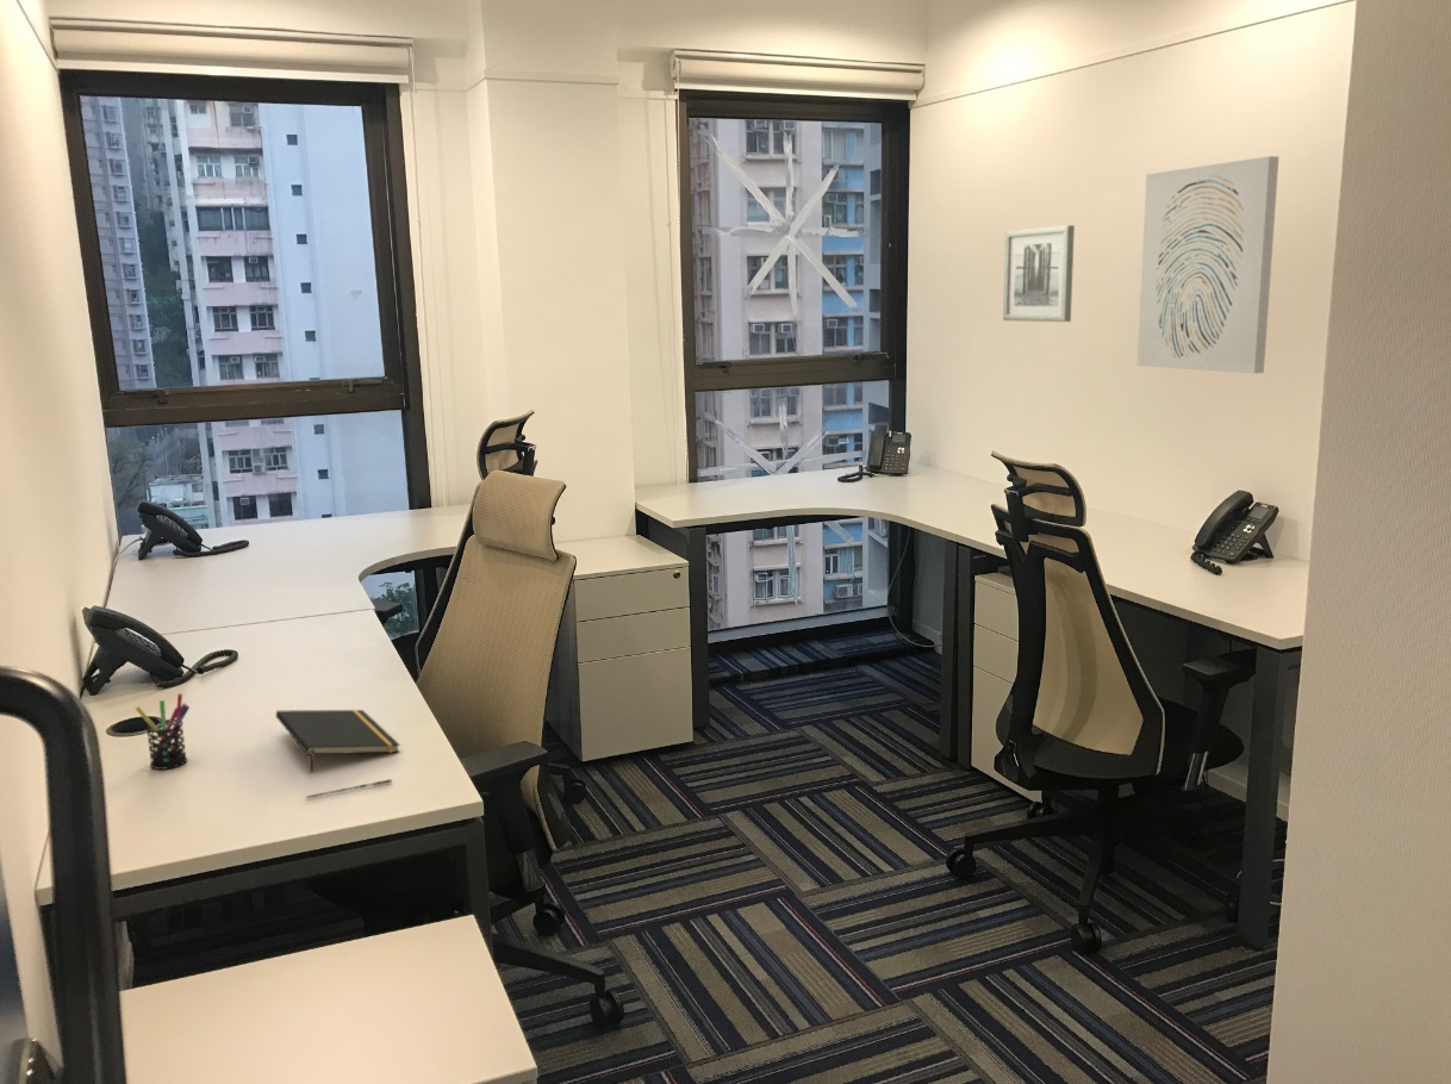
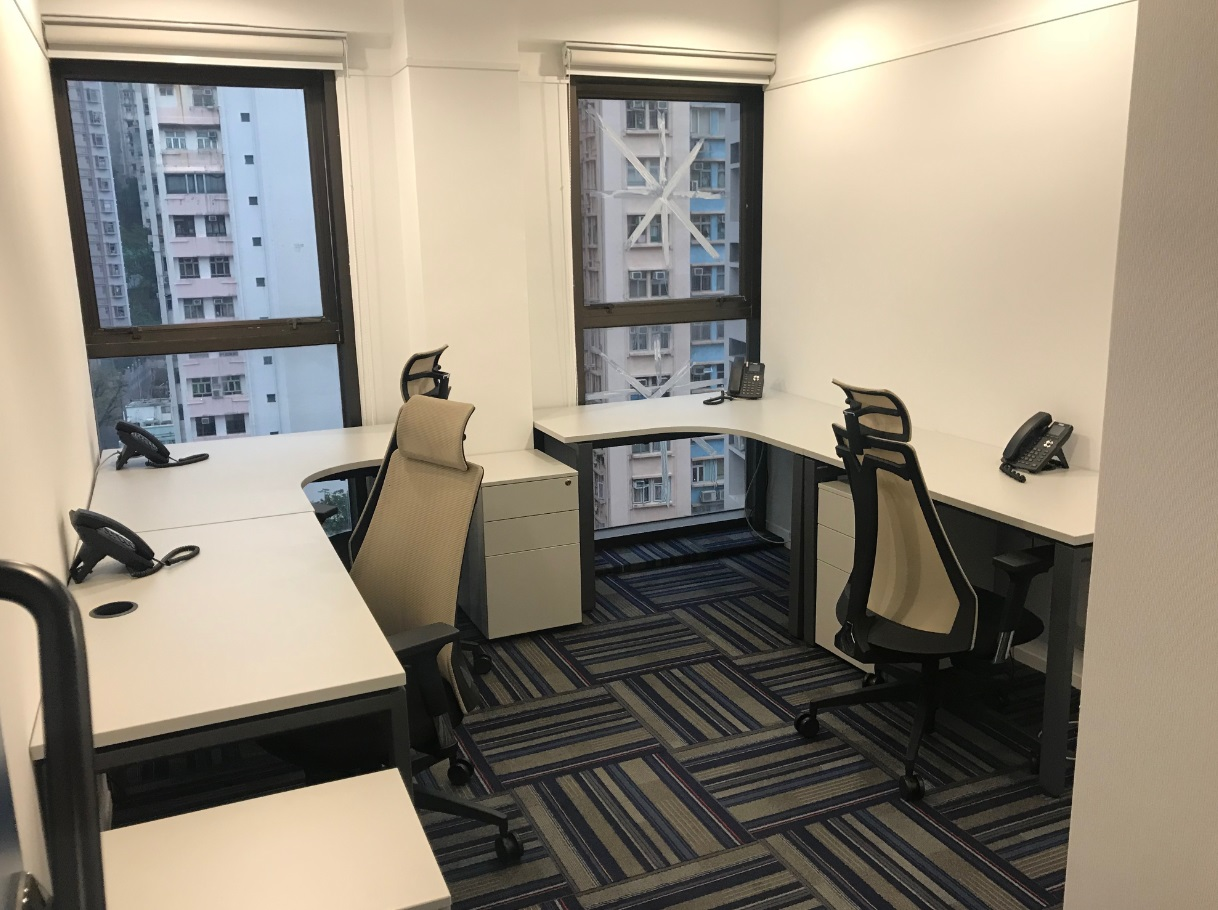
- wall art (1202, 268)
- wall art (1036, 275)
- pen (349, 789)
- notepad (336, 730)
- pen holder (167, 728)
